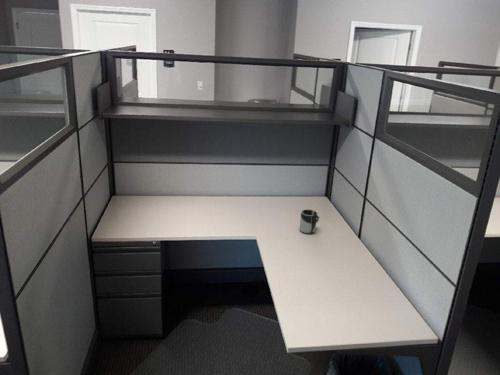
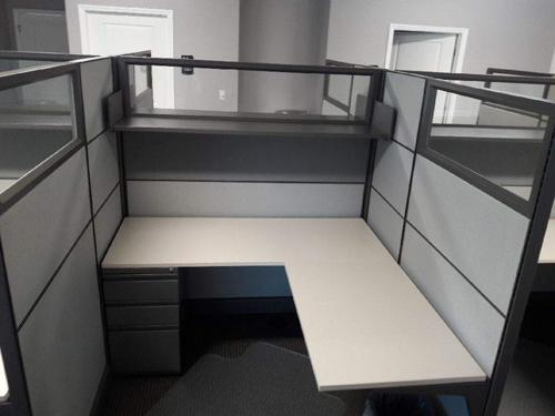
- cup (310, 221)
